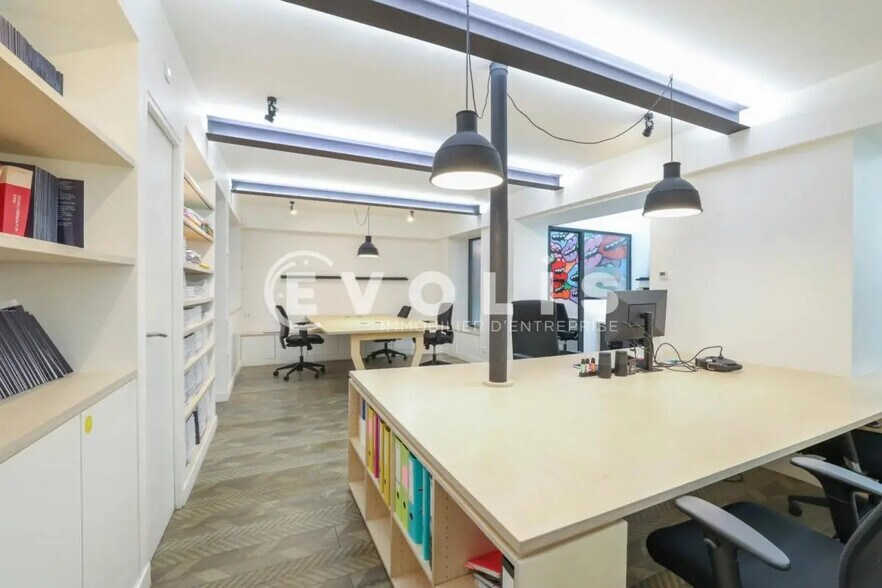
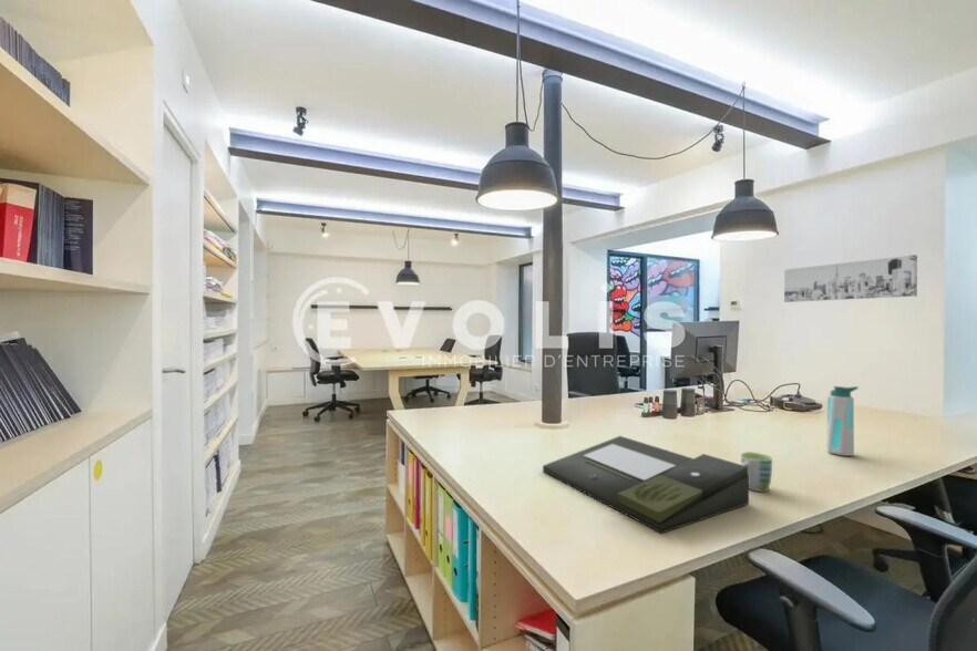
+ wall art (843, 281)
+ mug (752, 472)
+ document tray (635, 468)
+ water bottle (842, 420)
